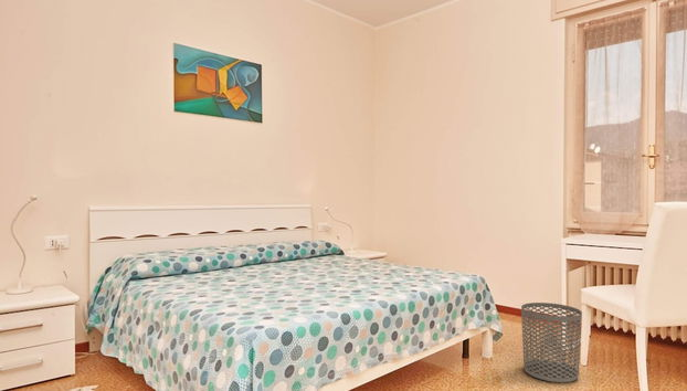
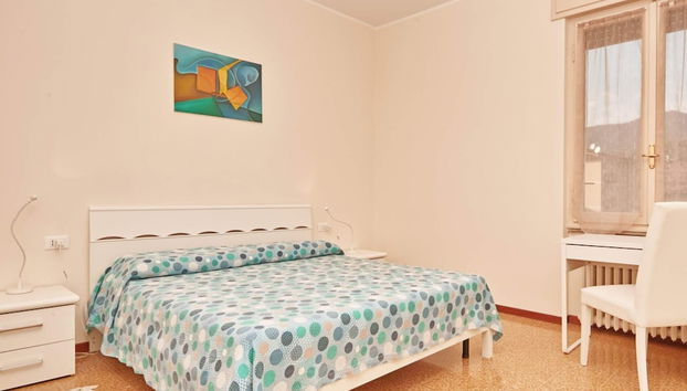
- waste bin (550, 340)
